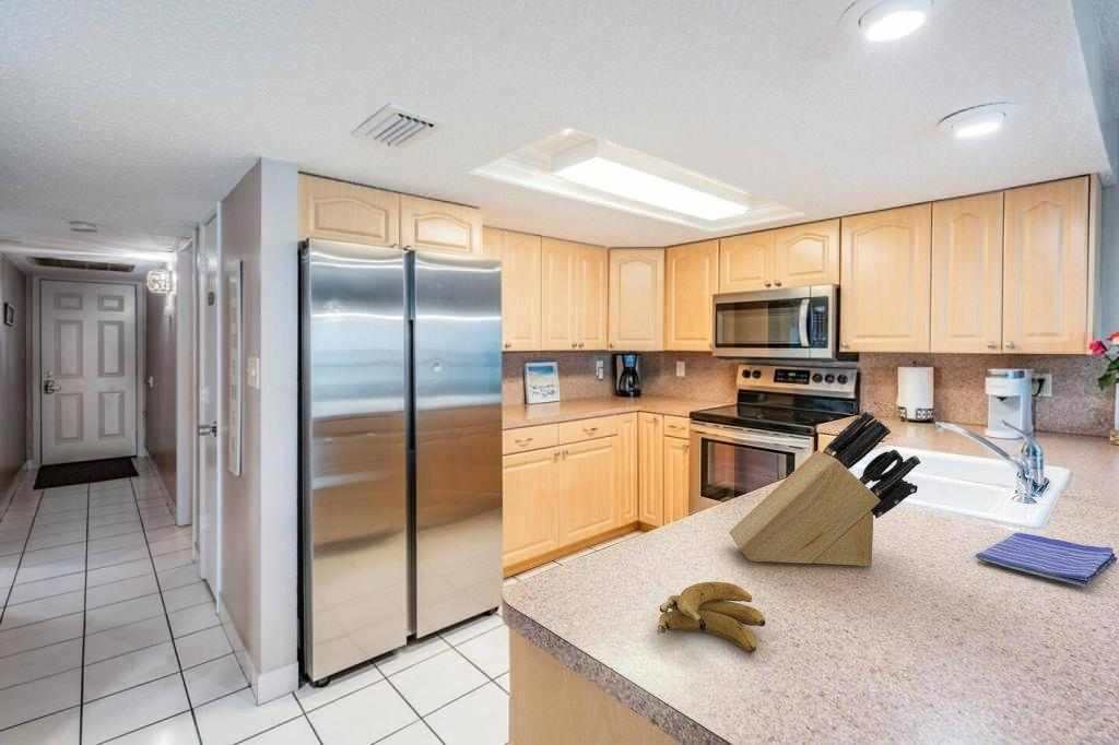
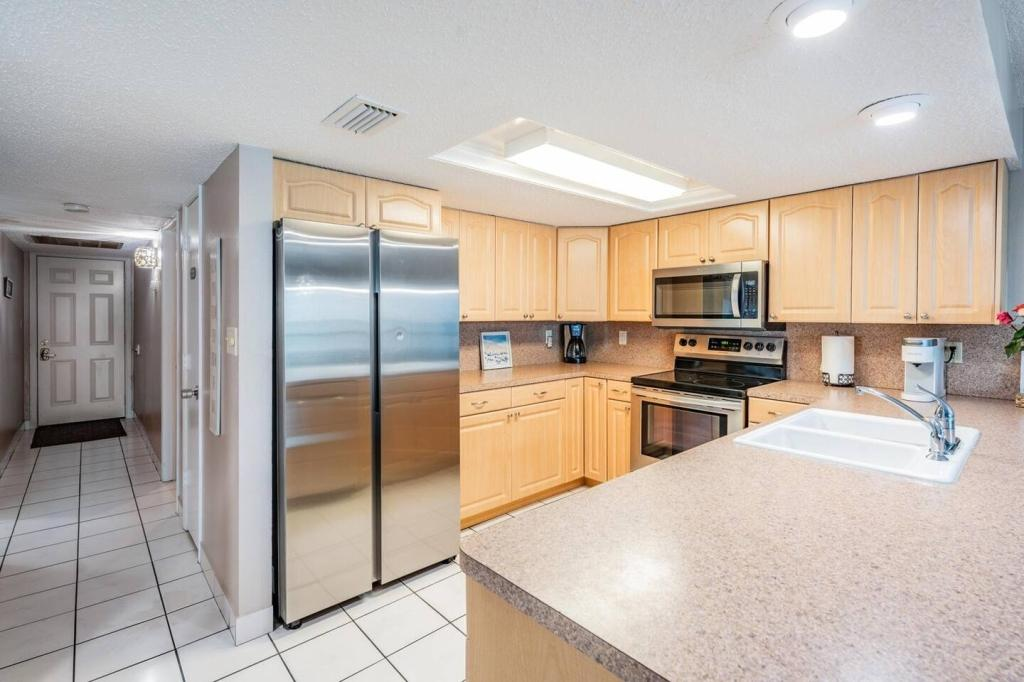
- knife block (820, 484)
- dish towel (1046, 554)
- banana (710, 614)
